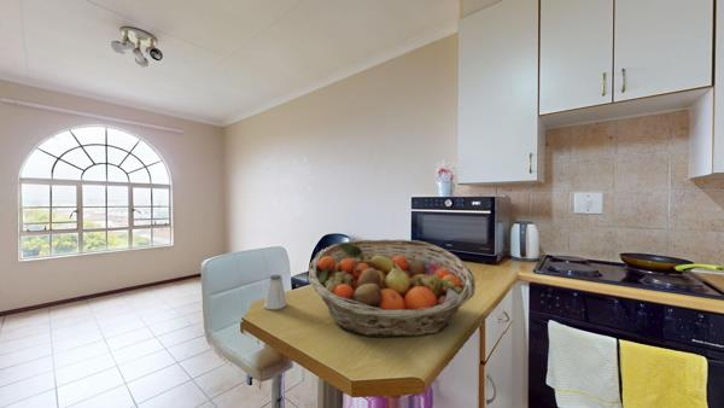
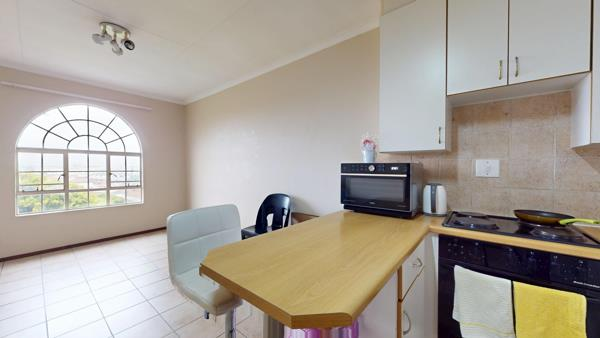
- fruit basket (389, 280)
- saltshaker (275, 290)
